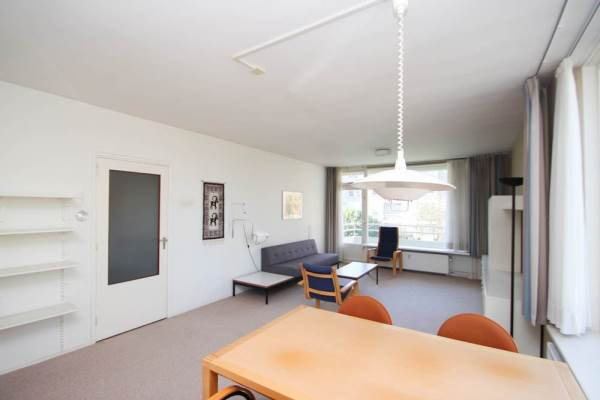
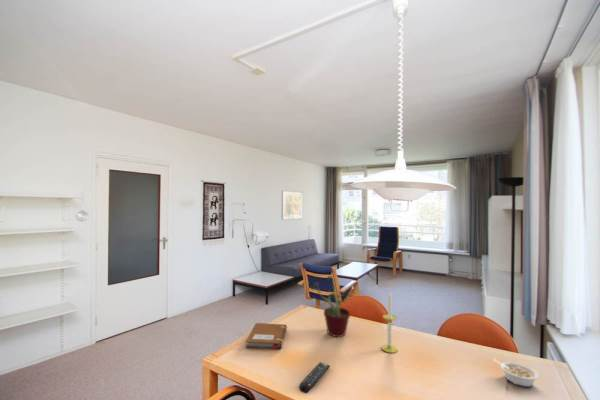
+ potted plant (327, 301)
+ candle (389, 319)
+ legume (517, 374)
+ remote control (315, 375)
+ notebook (267, 335)
